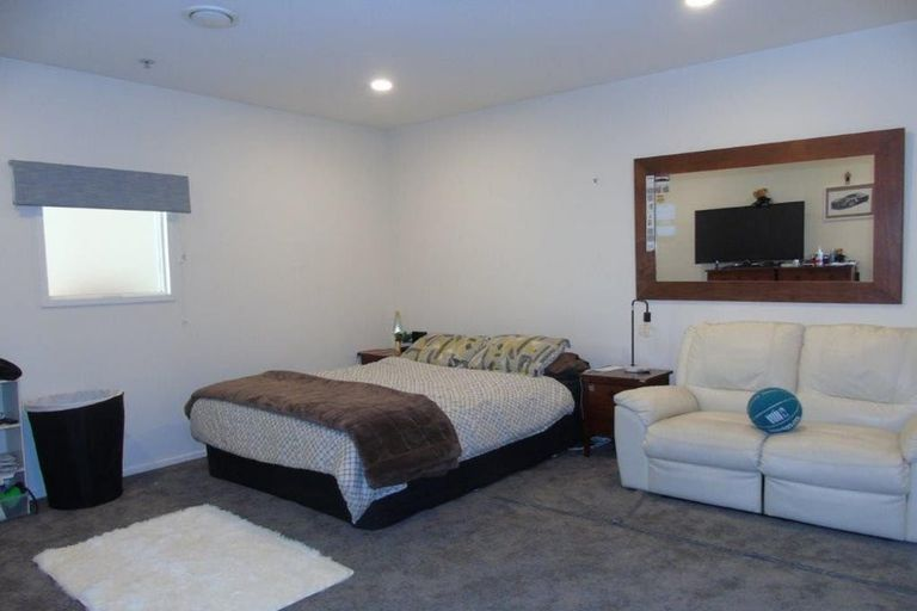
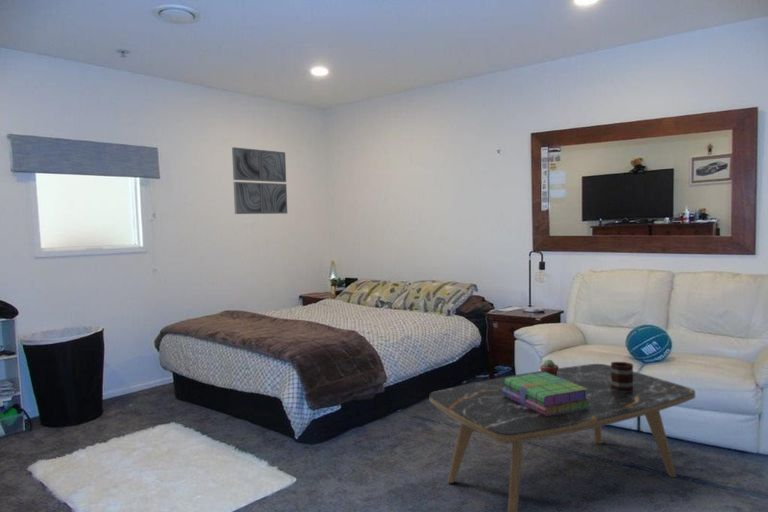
+ potted succulent (549, 370)
+ coffee table (560, 434)
+ mug (619, 374)
+ stack of books (544, 391)
+ wall art (261, 183)
